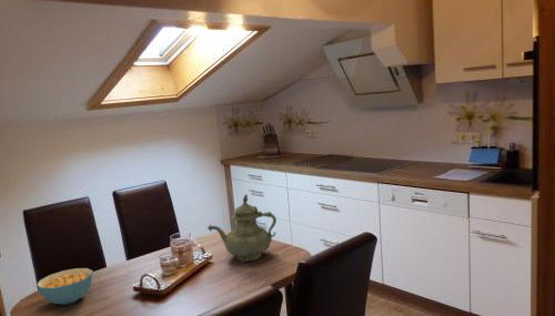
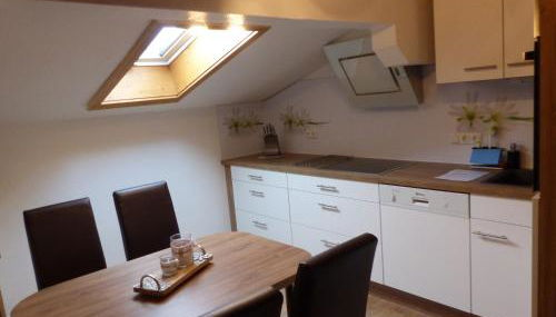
- cereal bowl (67, 289)
- teapot (242, 226)
